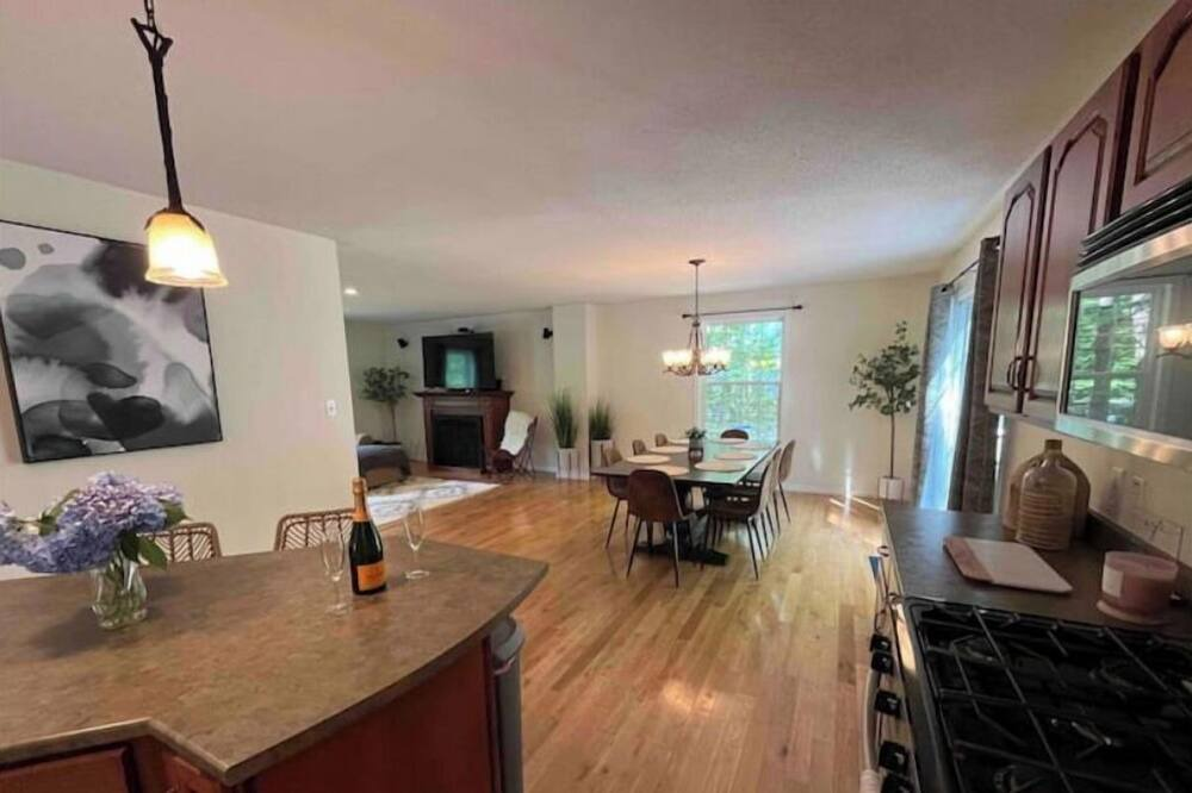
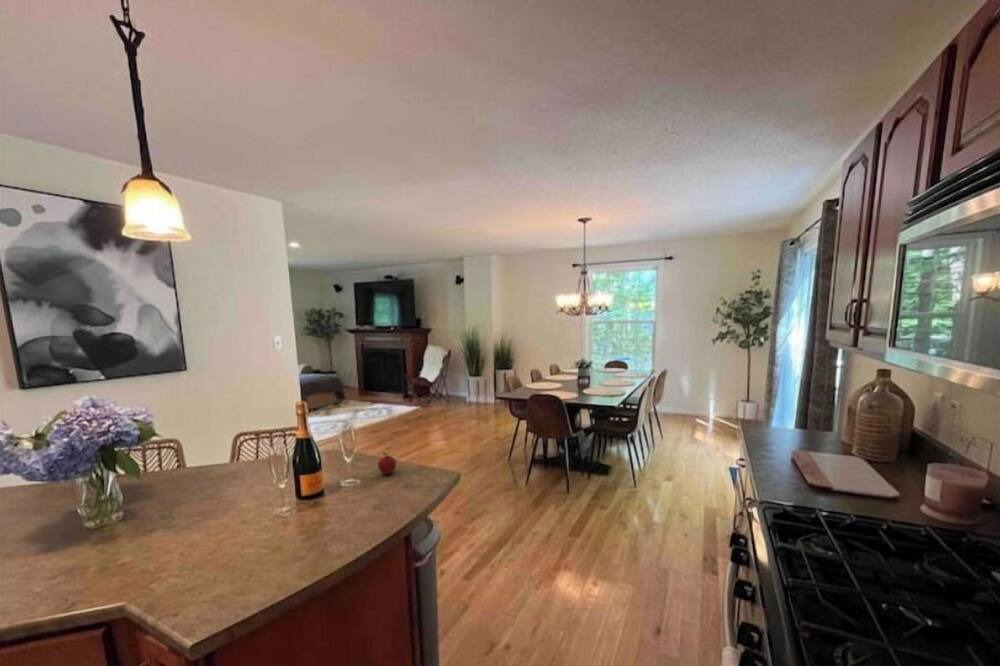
+ apple (387, 462)
